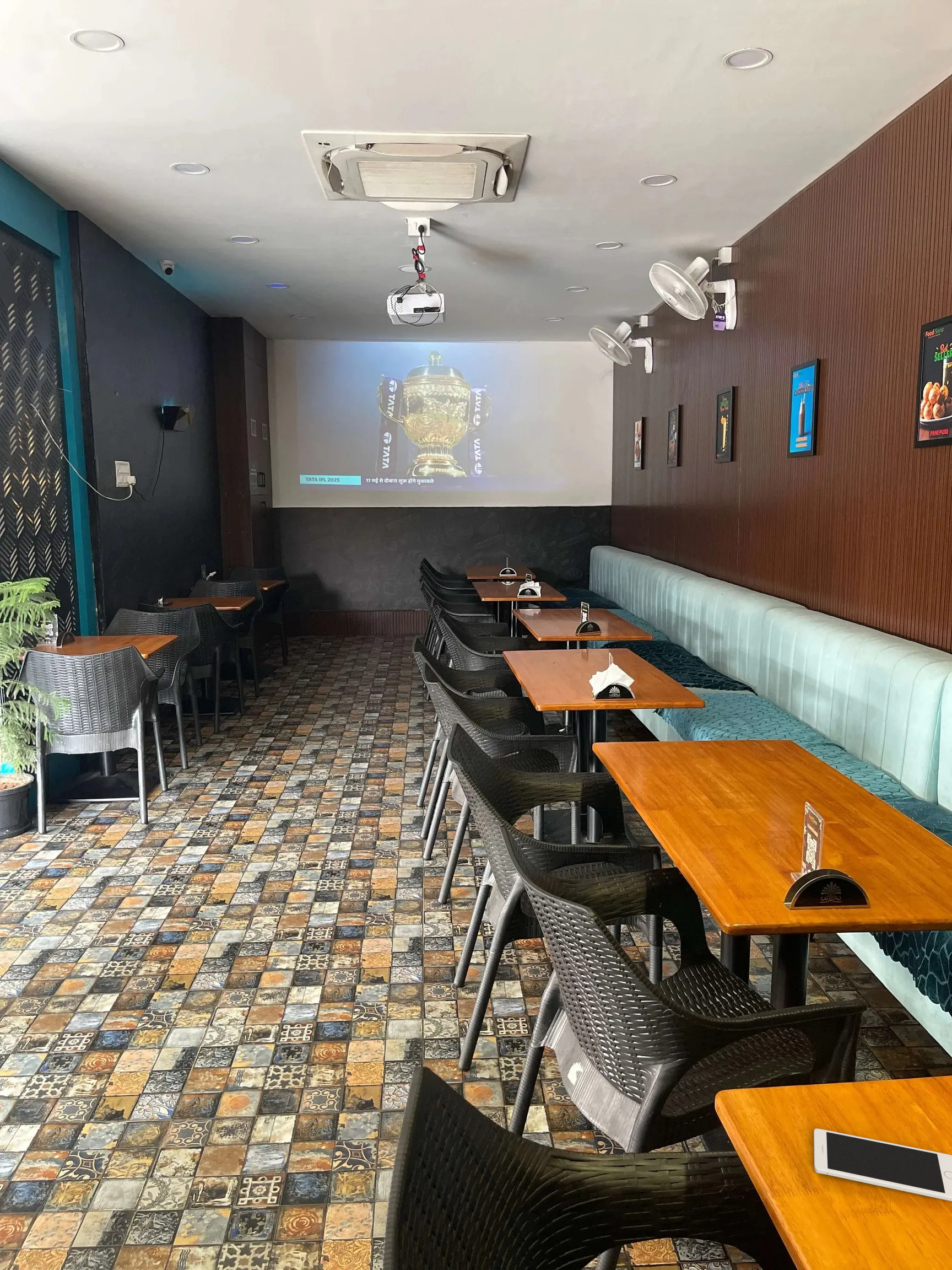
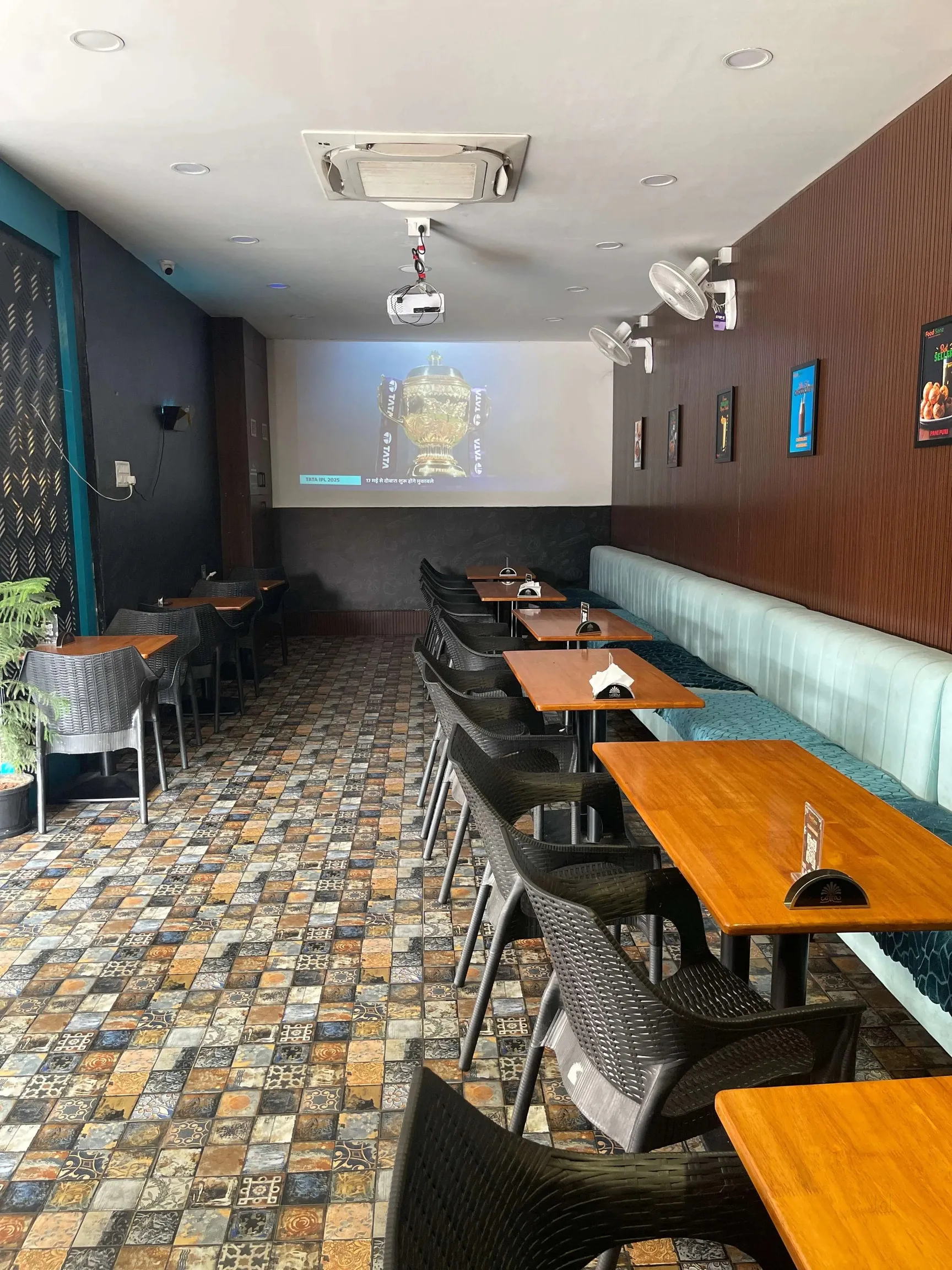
- cell phone (885, 1164)
